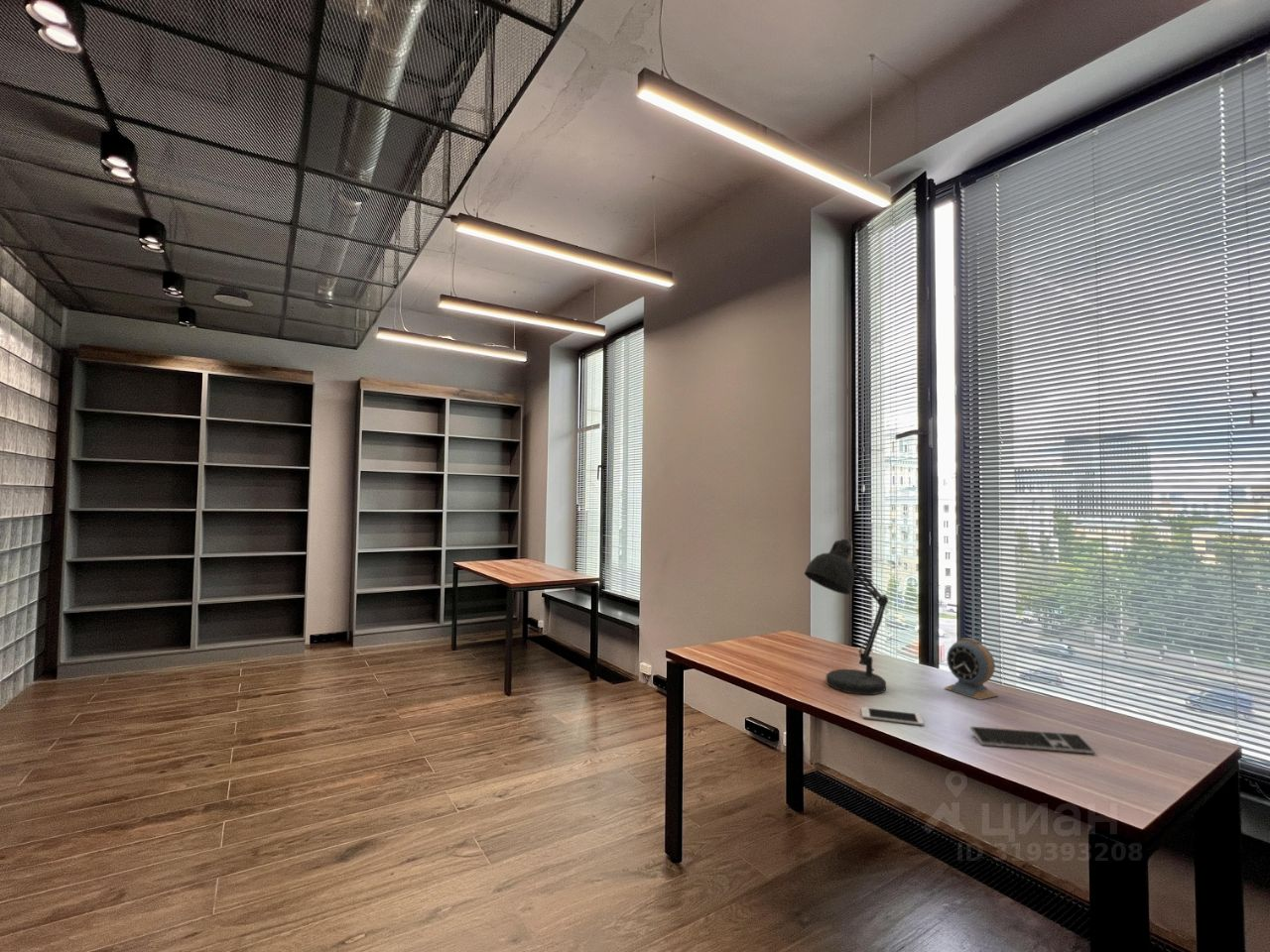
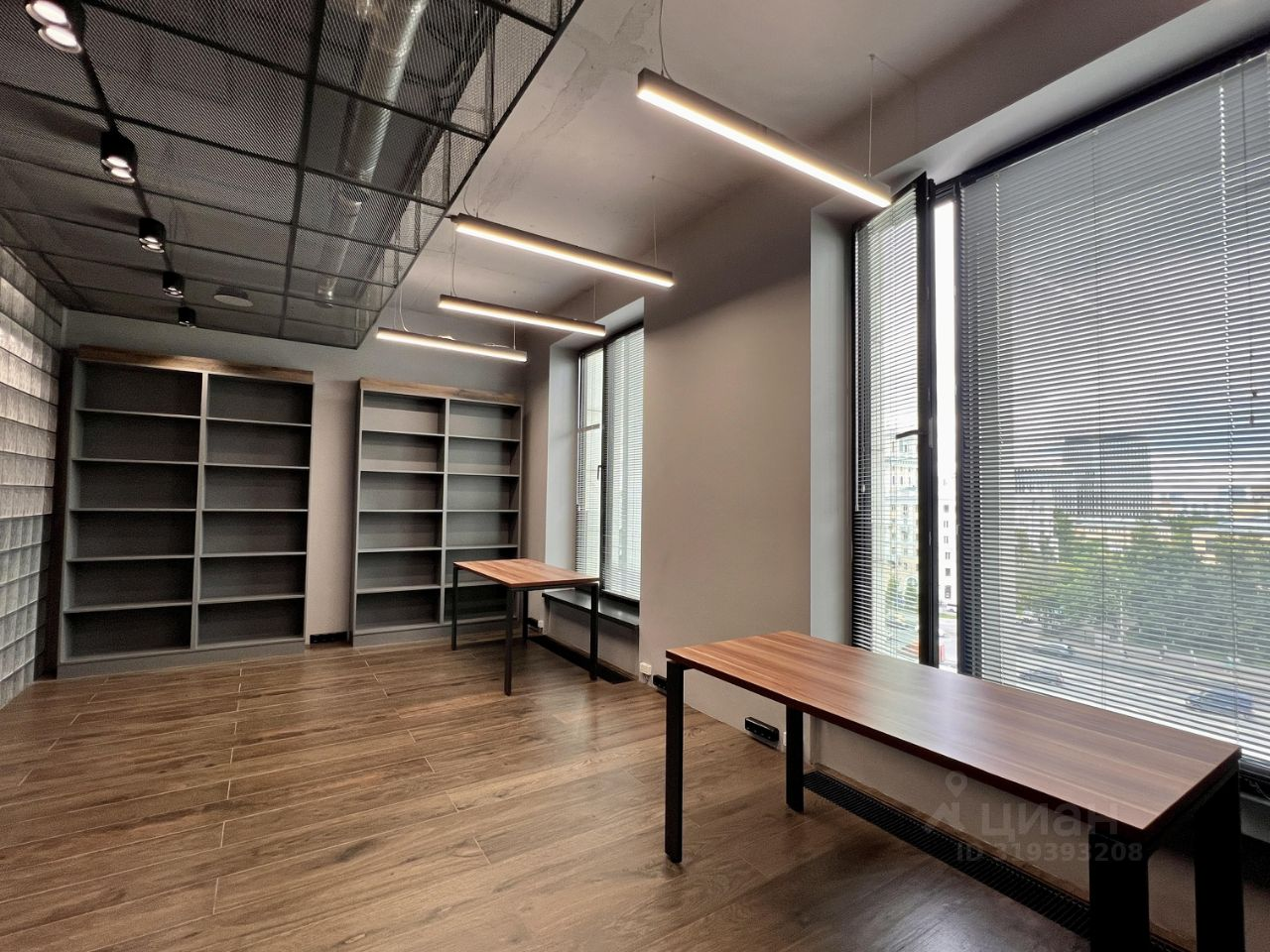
- cell phone (891, 716)
- desk lamp (849, 593)
- keyboard (1030, 739)
- alarm clock (970, 664)
